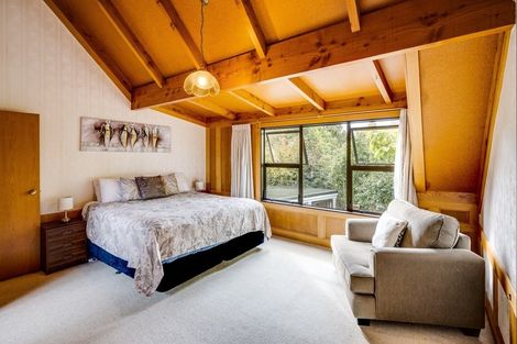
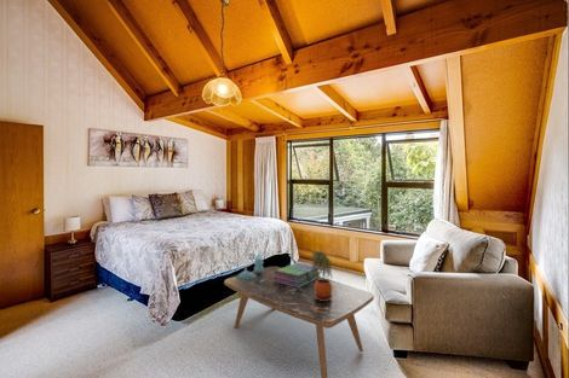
+ decorative container (254, 267)
+ coffee table (293, 312)
+ stack of books (297, 273)
+ potted plant (320, 273)
